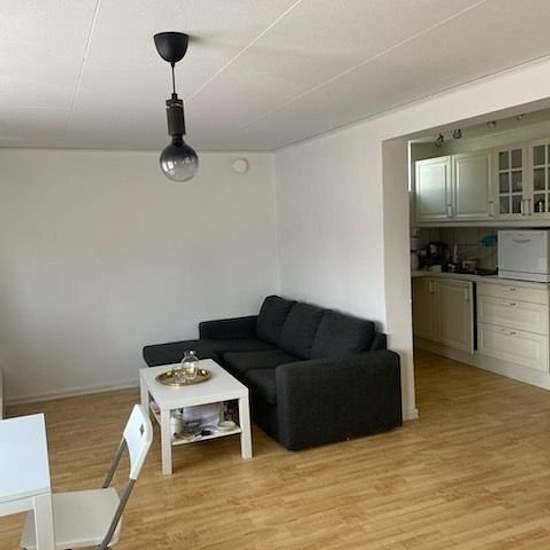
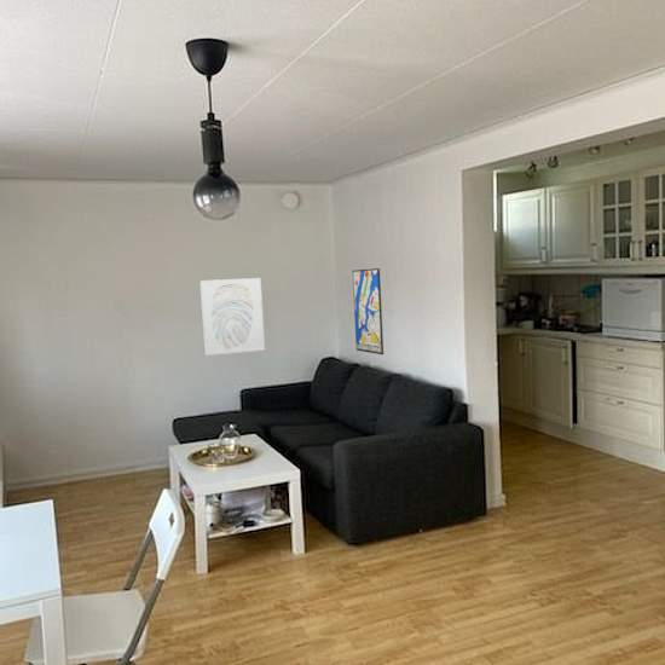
+ wall art (232, 316)
+ wall art (366, 311)
